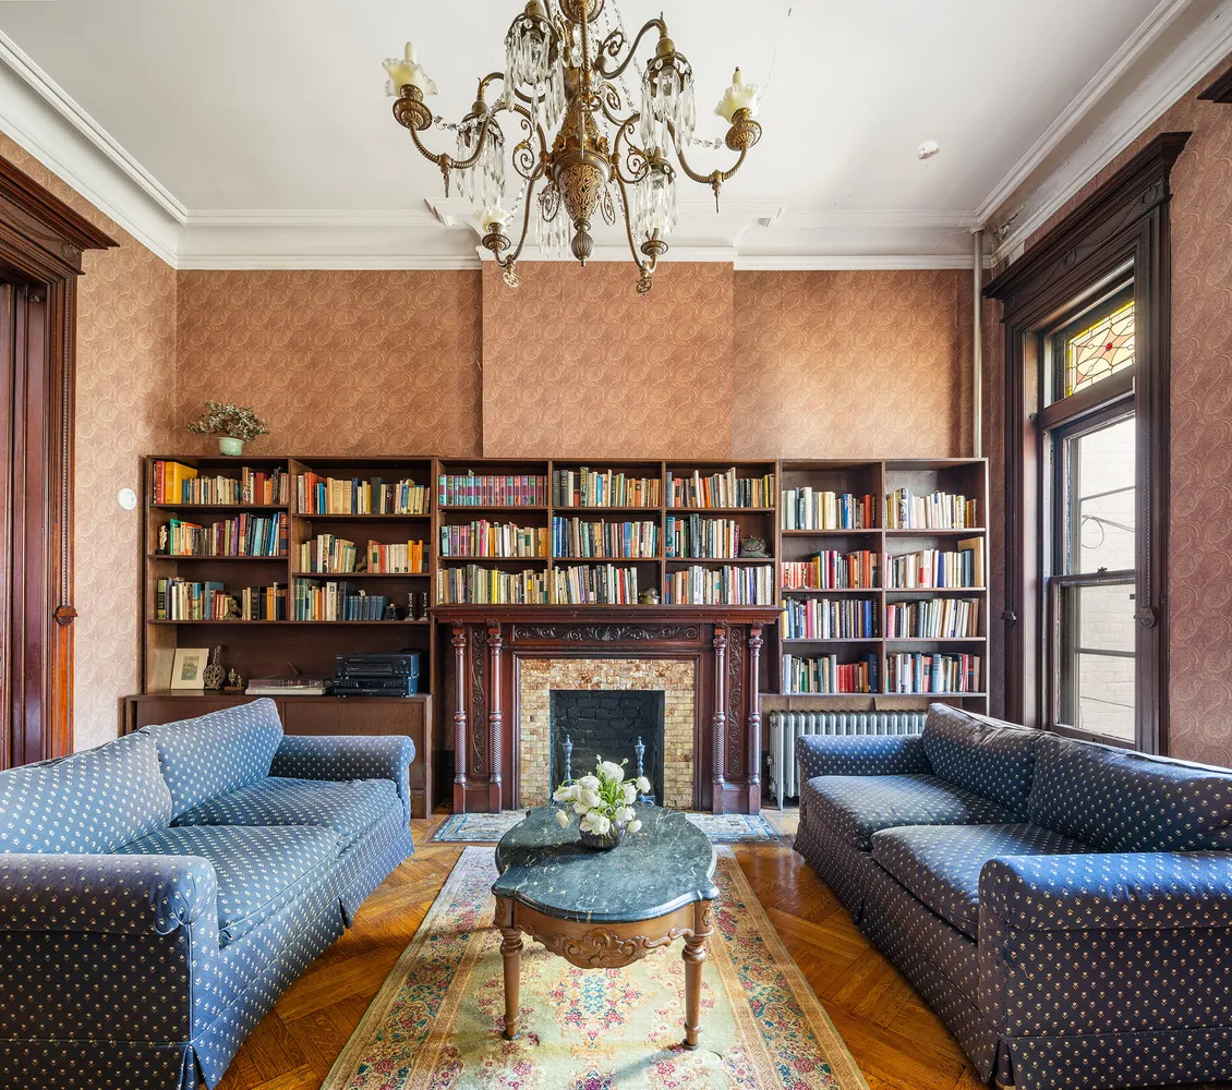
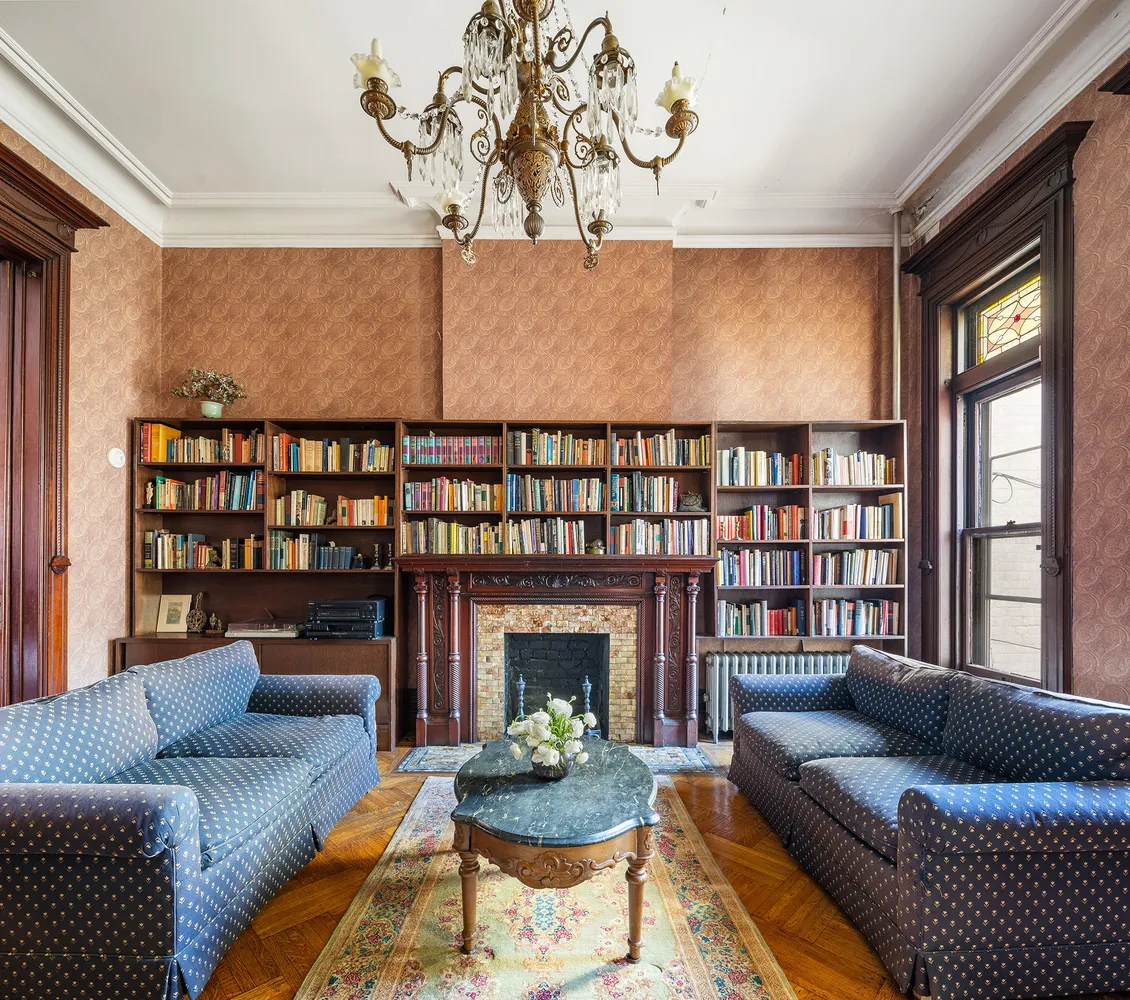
- smoke detector (928, 150)
